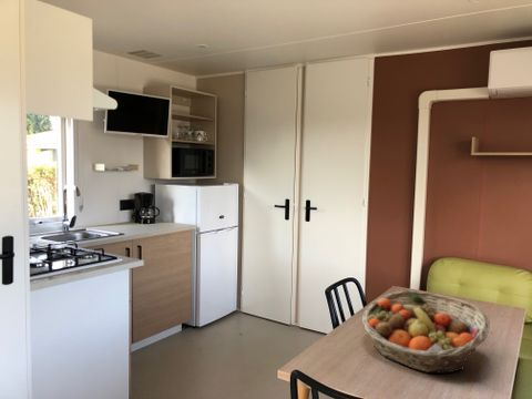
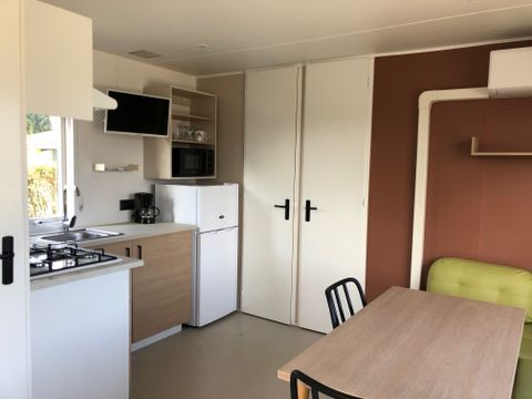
- fruit basket (421, 328)
